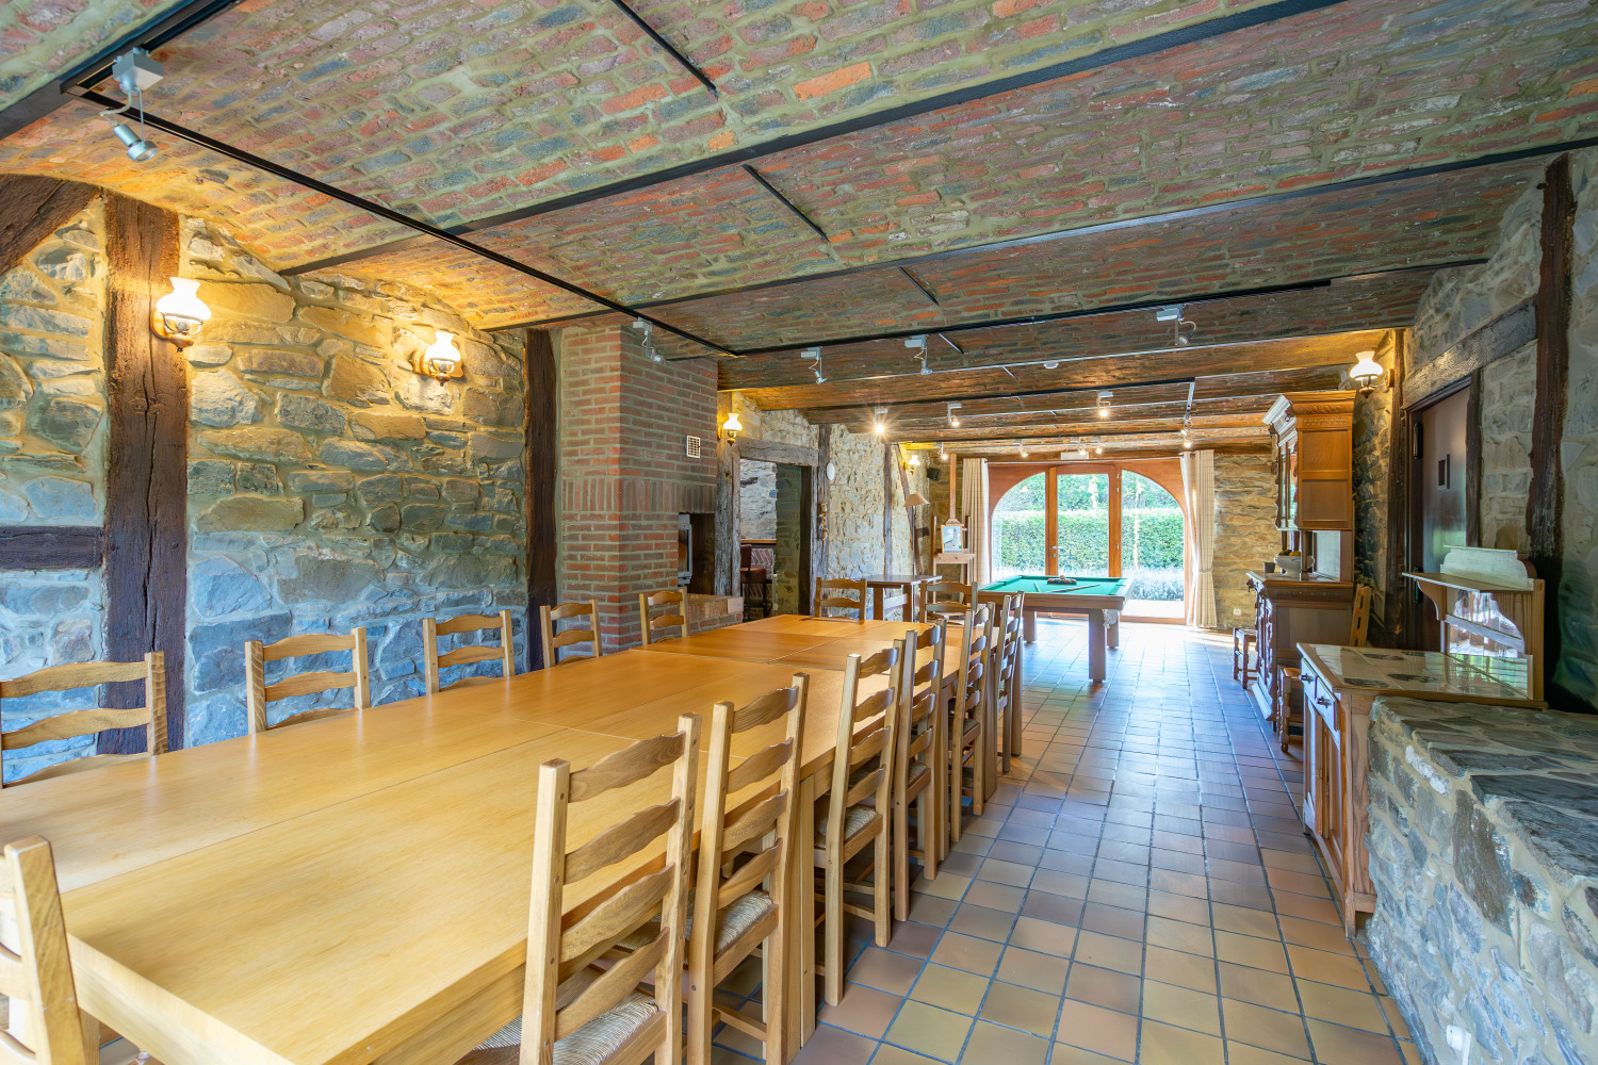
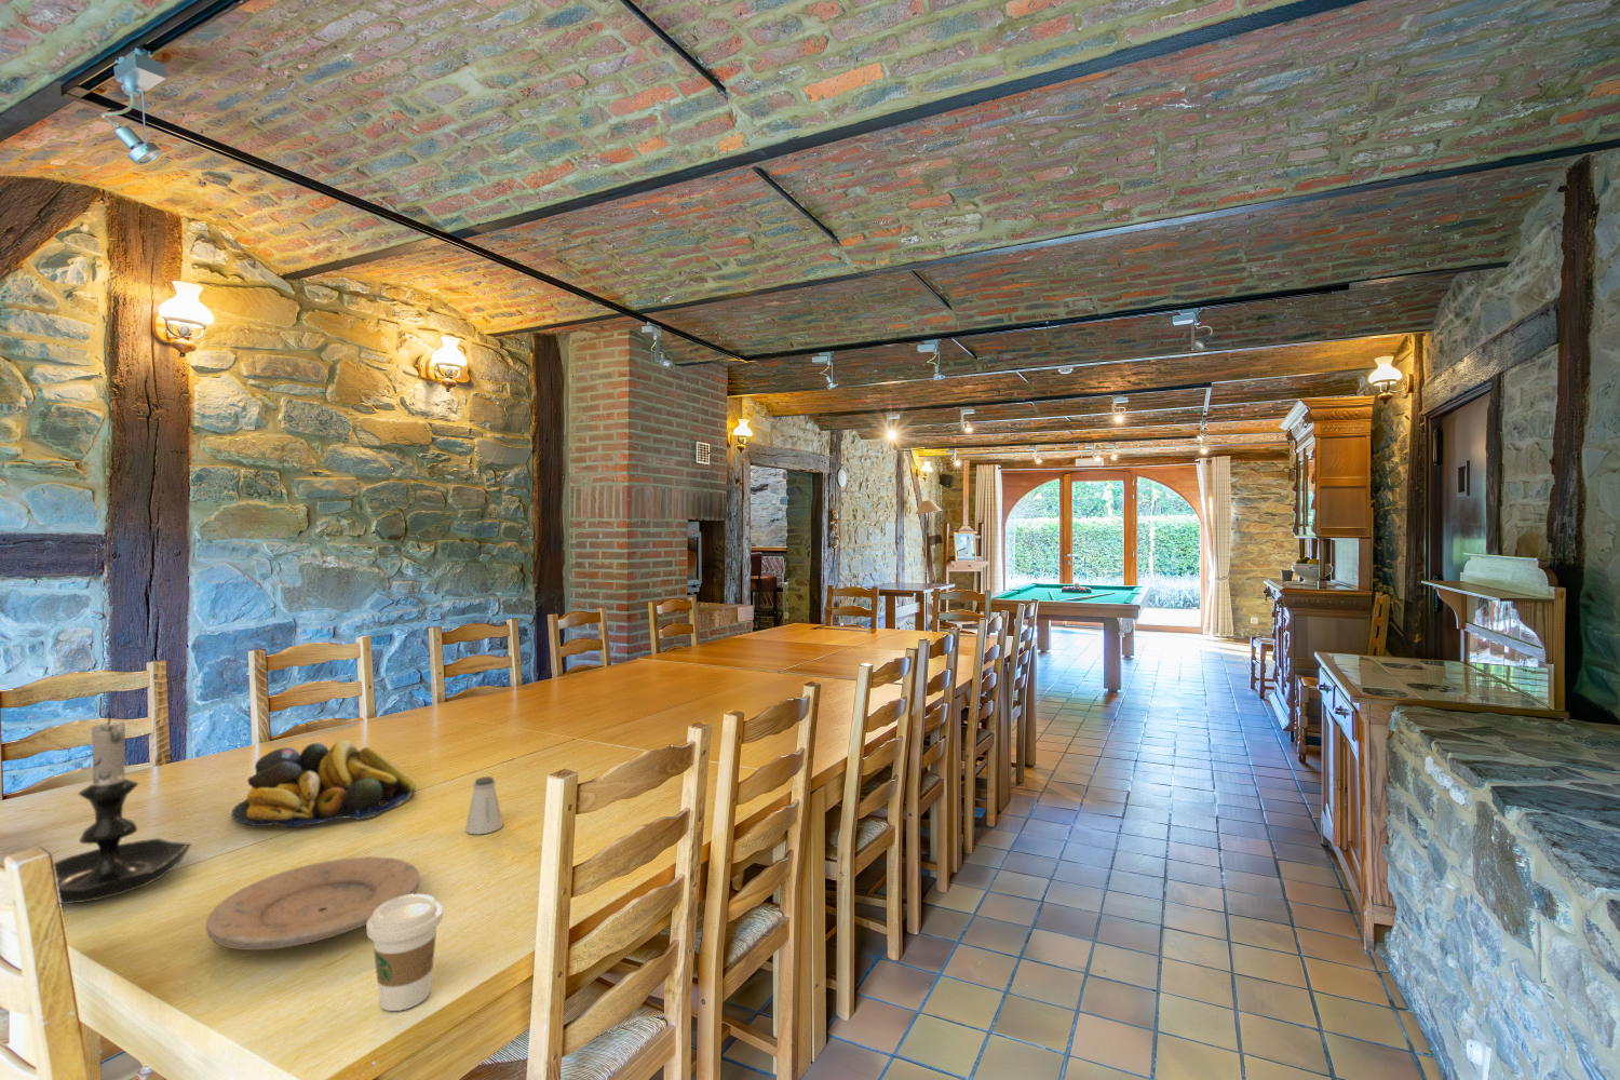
+ fruit bowl (328, 773)
+ candle holder (111, 798)
+ plate (319, 905)
+ saltshaker (483, 803)
+ coffee cup (405, 951)
